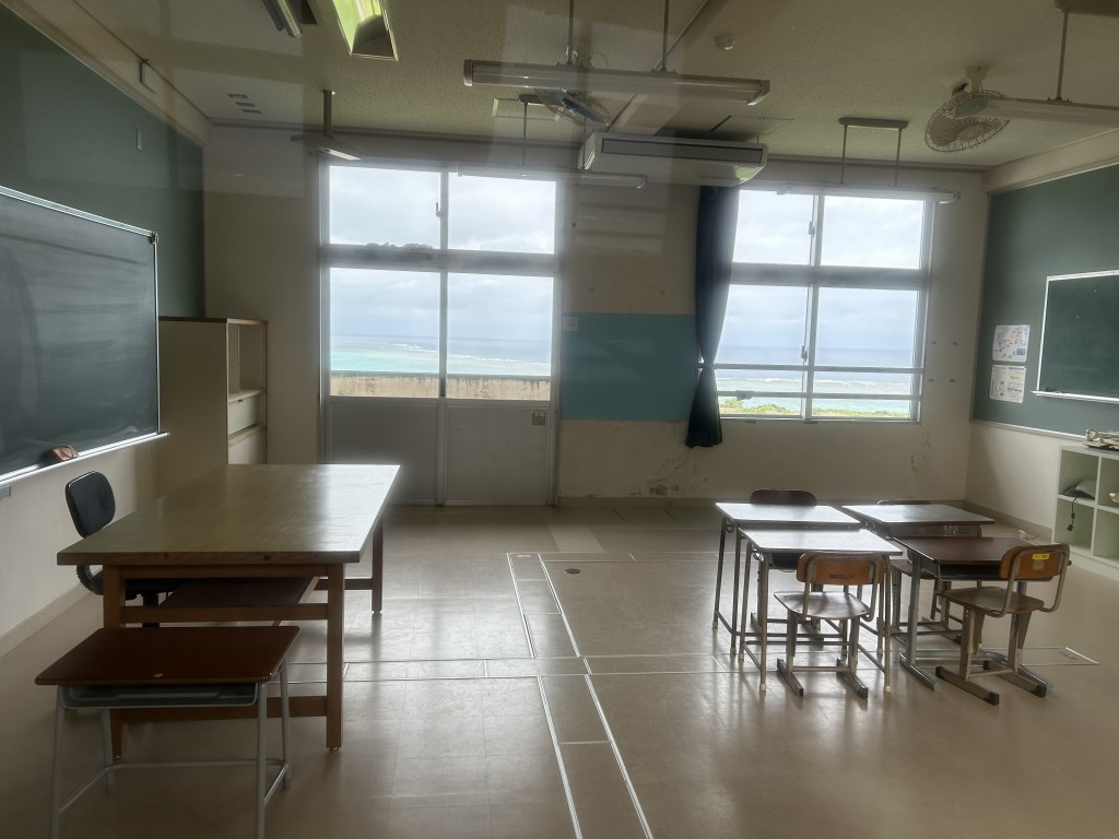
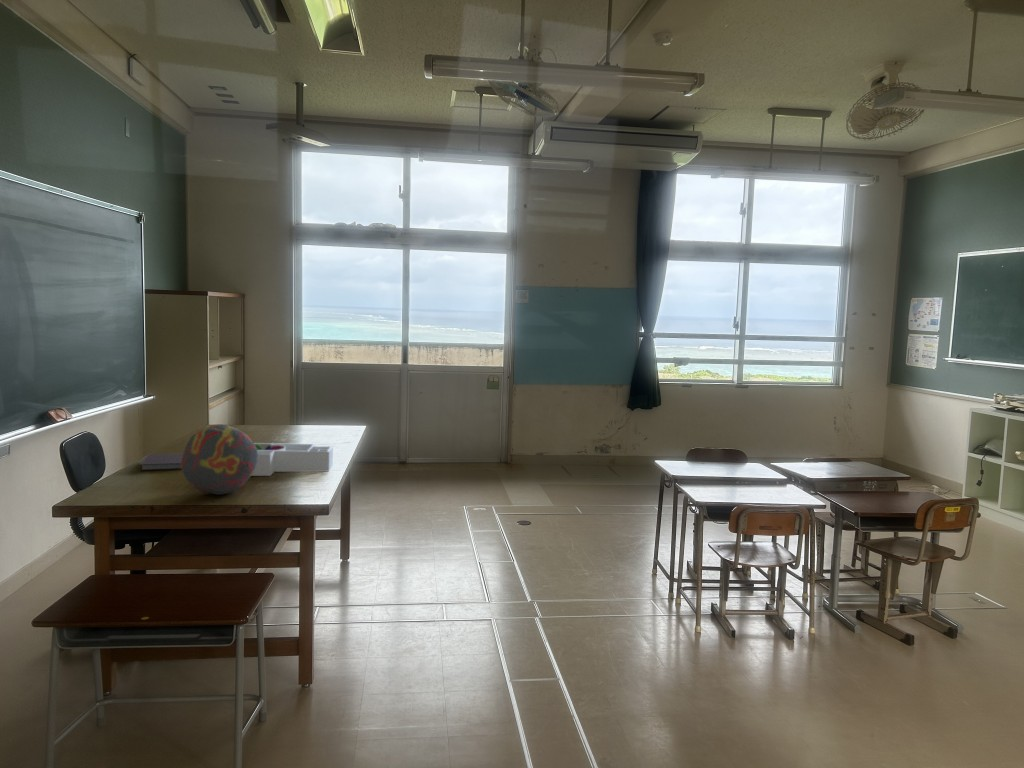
+ desk organizer (277, 459)
+ decorative orb (220, 459)
+ notebook (167, 461)
